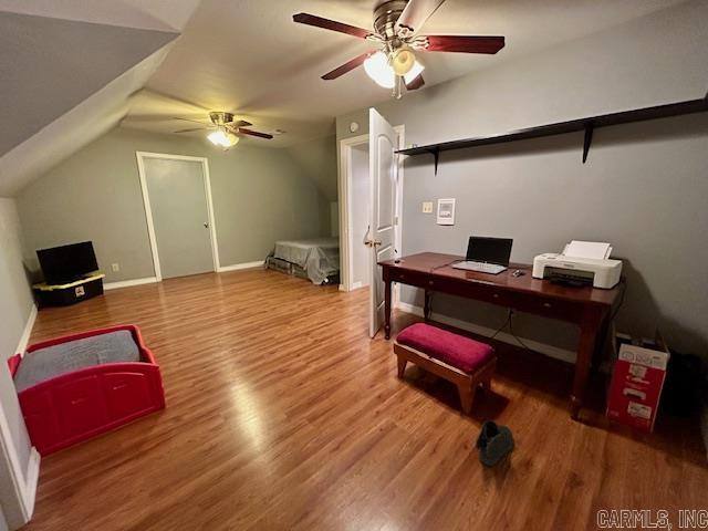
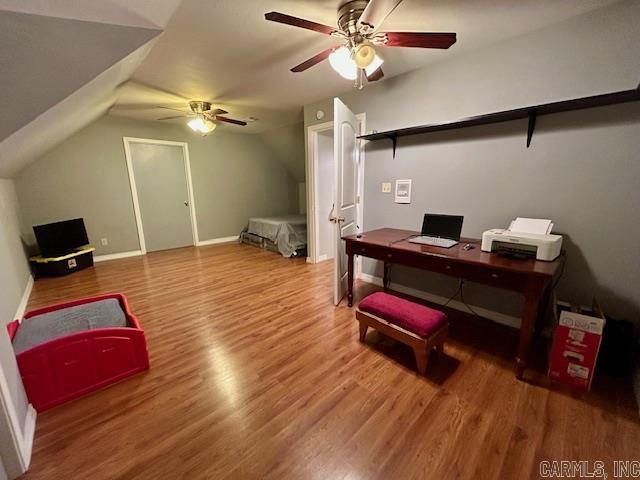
- sneaker (496, 437)
